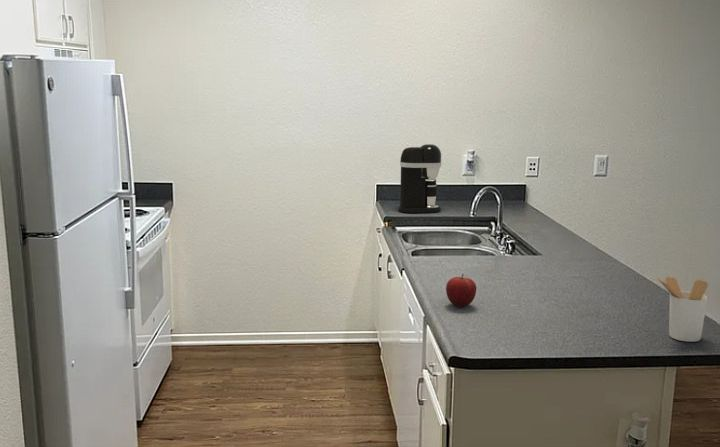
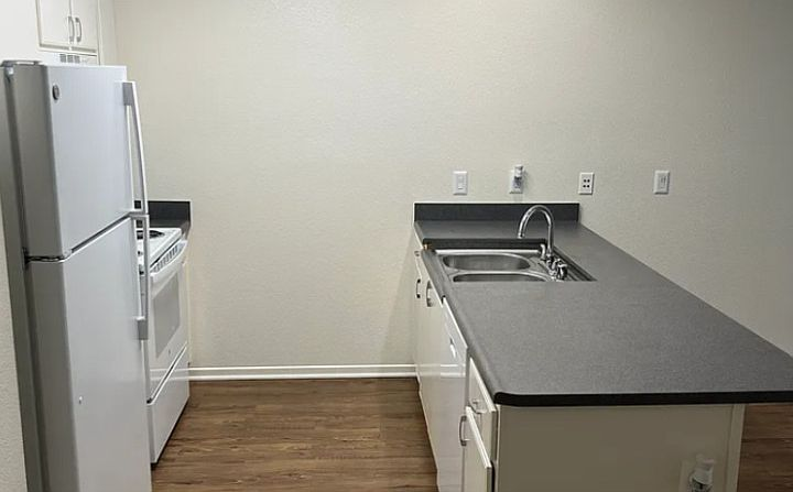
- utensil holder (679, 306)
- coffee maker (420, 177)
- fruit (461, 290)
